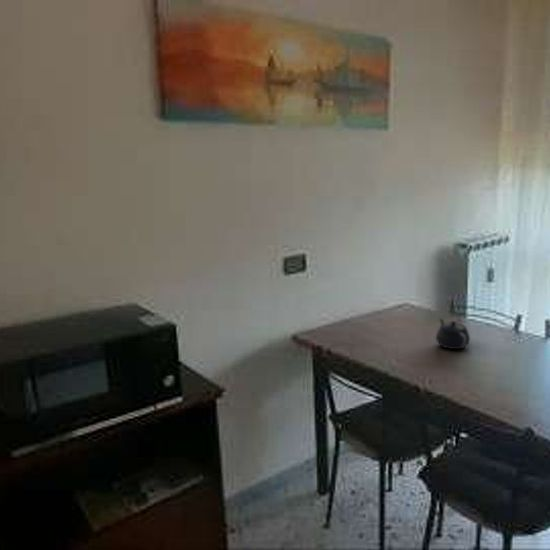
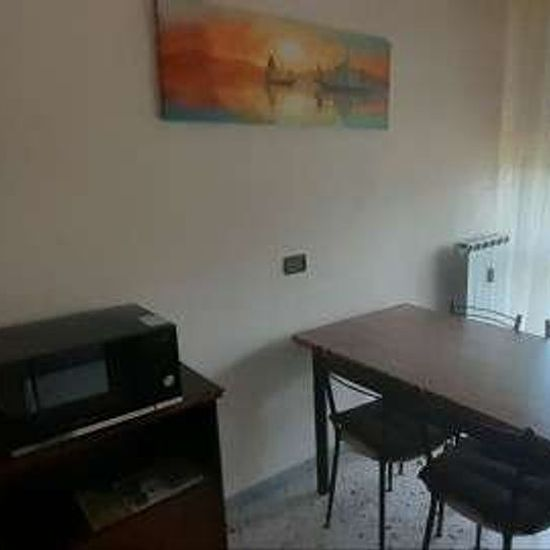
- teapot (452, 332)
